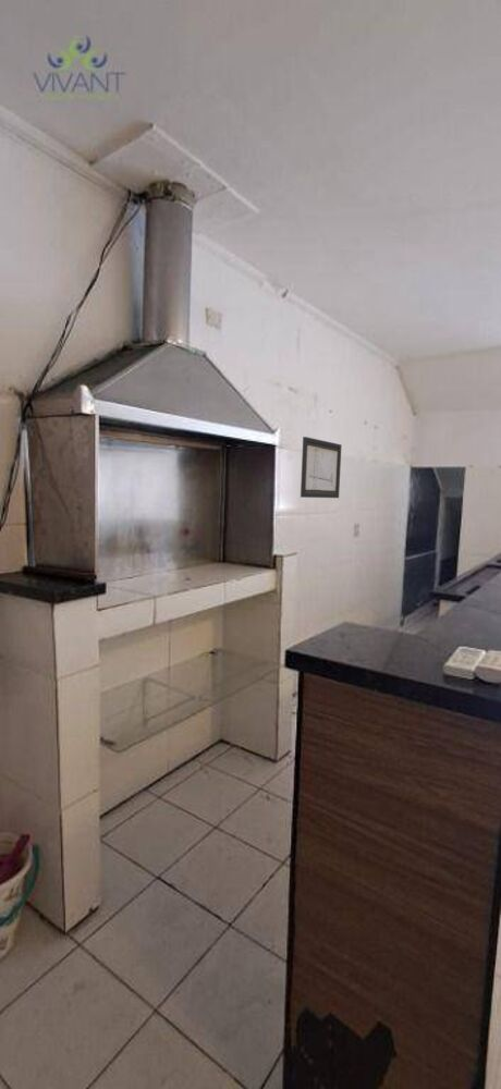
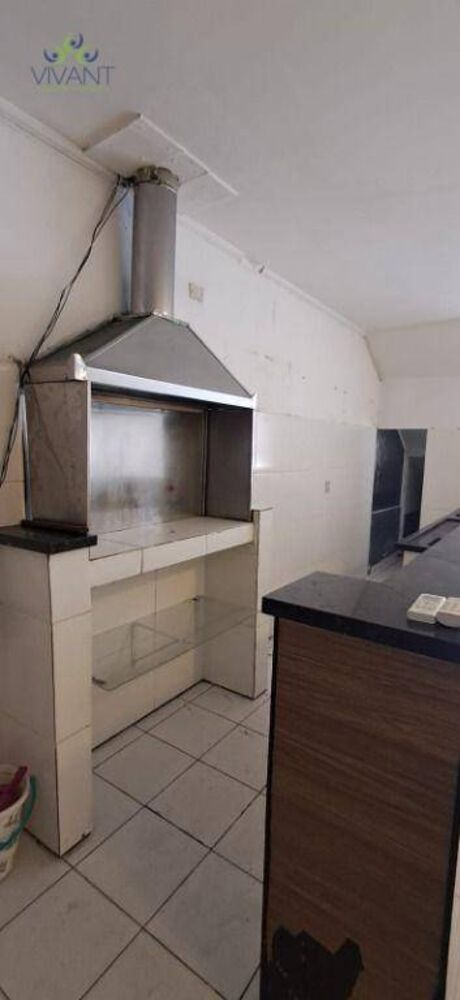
- wall art (321, 469)
